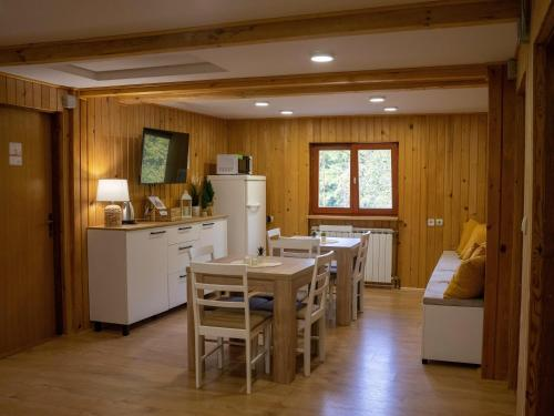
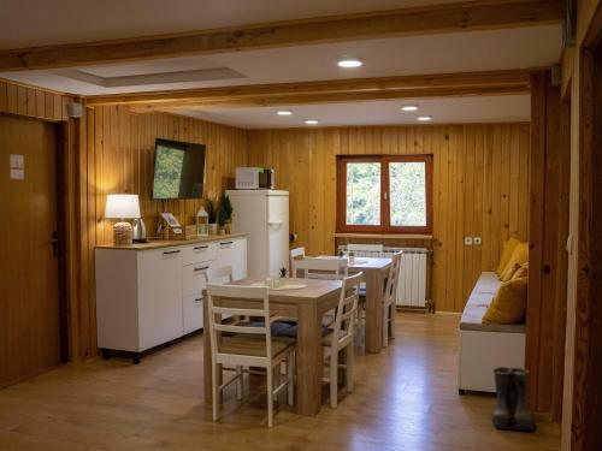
+ boots (510, 396)
